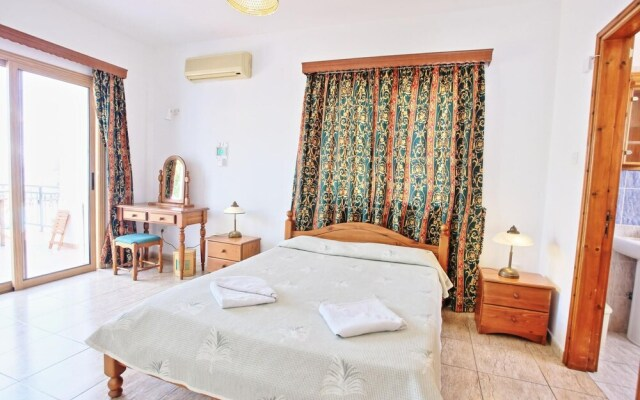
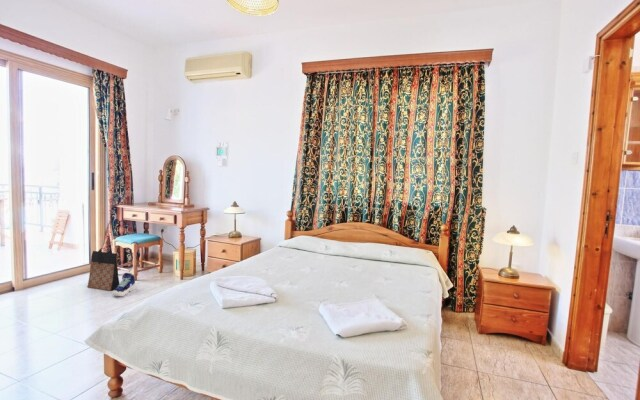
+ sneaker (124, 283)
+ bag (104, 268)
